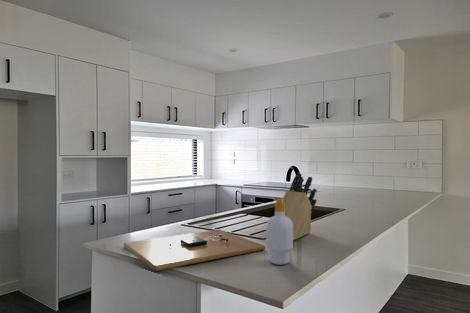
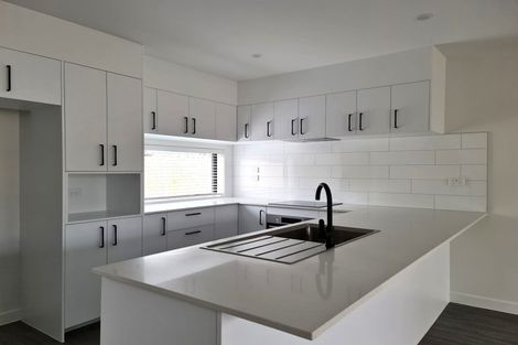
- cutting board (193, 243)
- knife block (294, 204)
- soap bottle (279, 230)
